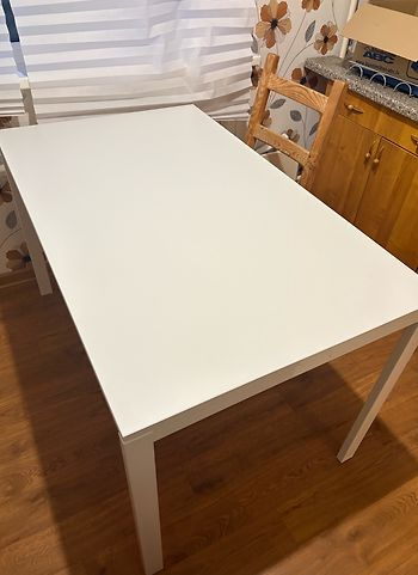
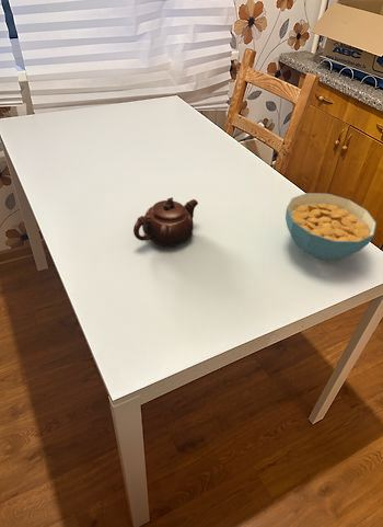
+ cereal bowl (324, 232)
+ teapot (166, 217)
